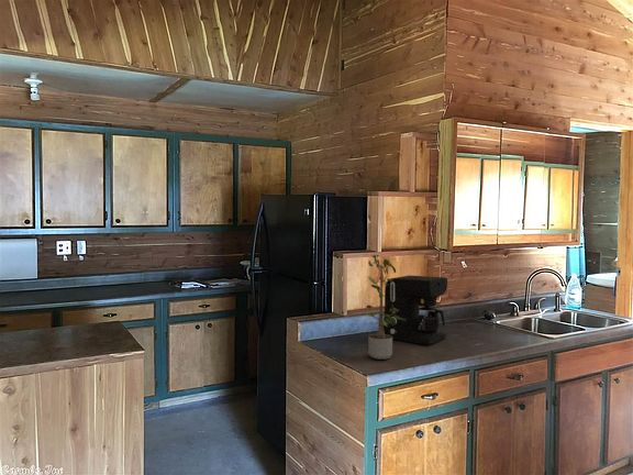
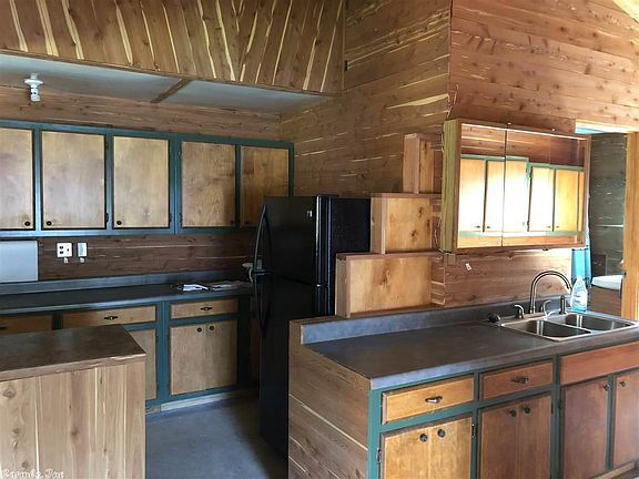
- potted plant (380, 303)
- coffee maker (418, 308)
